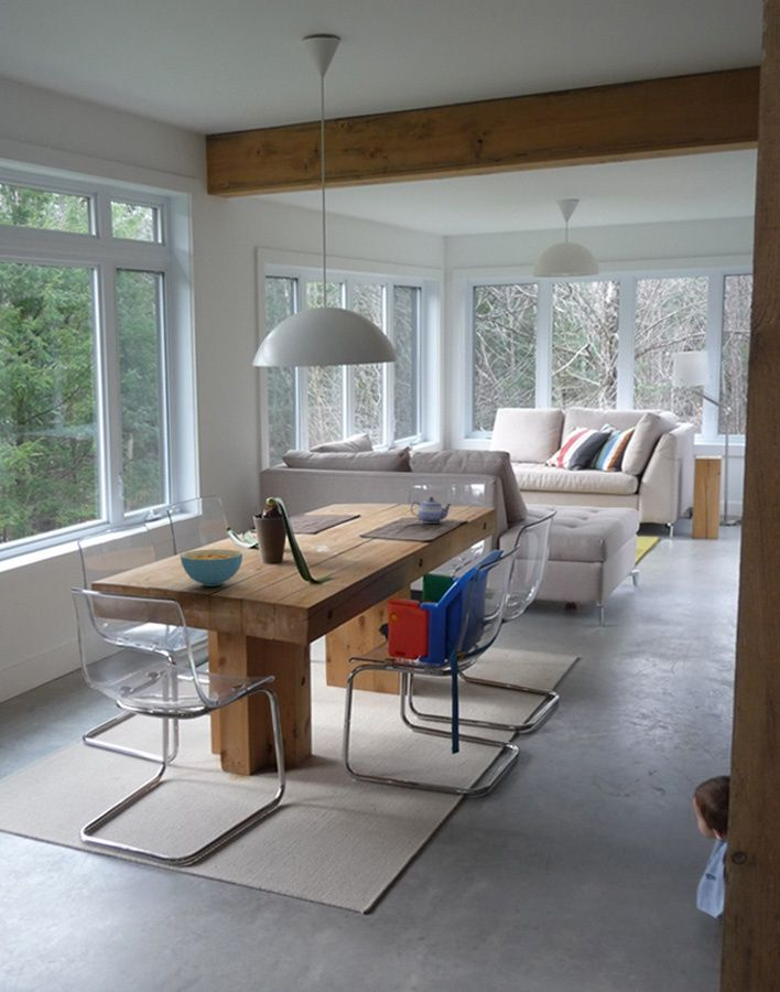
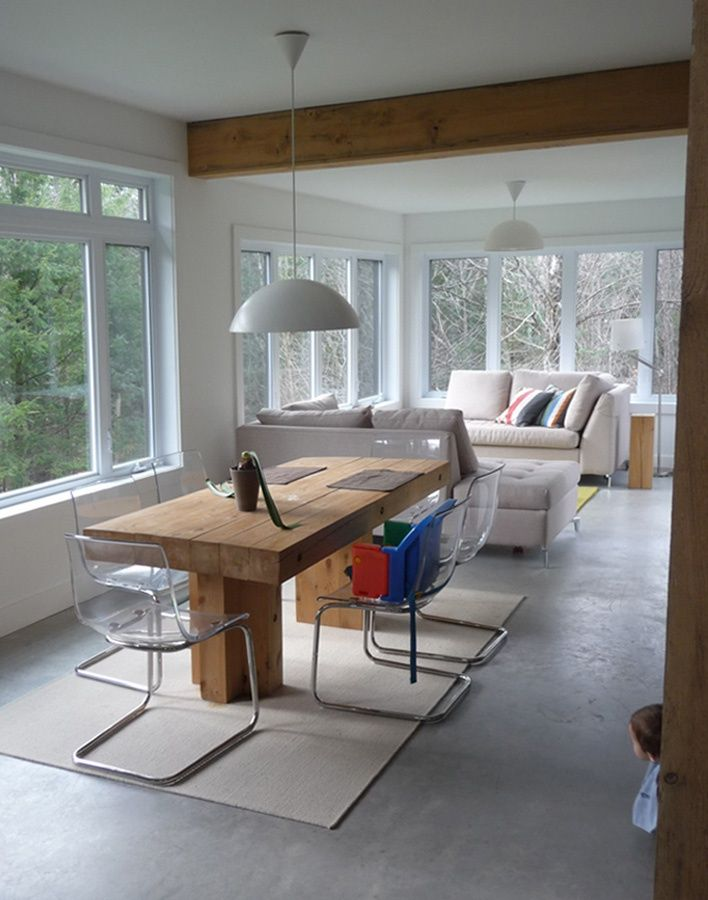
- teapot (431, 509)
- cereal bowl (212, 569)
